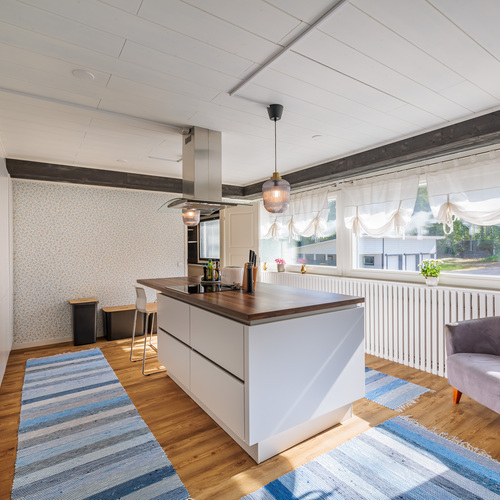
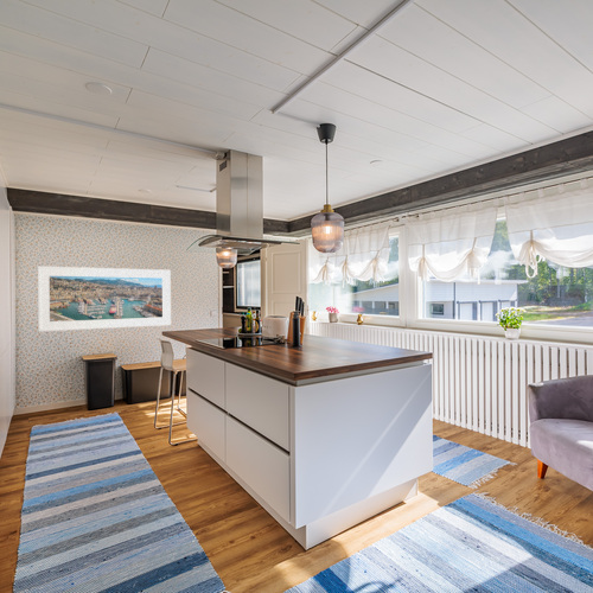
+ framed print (109, 298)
